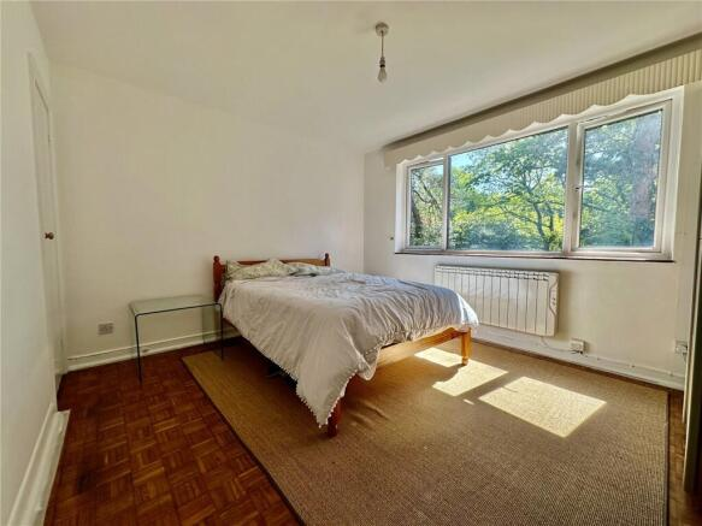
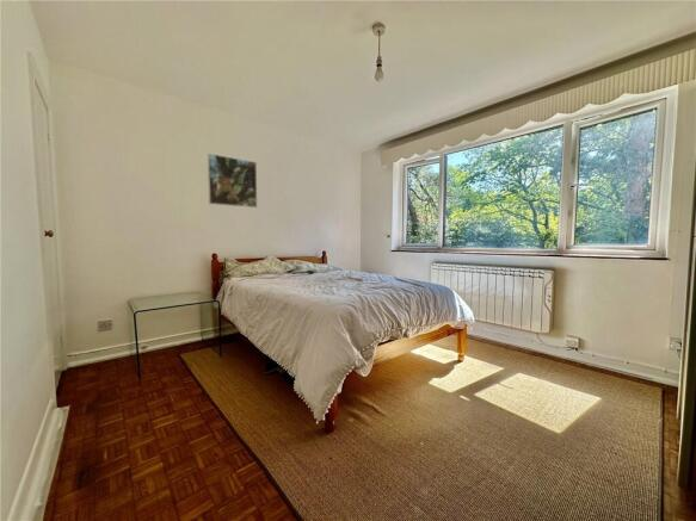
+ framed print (233, 181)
